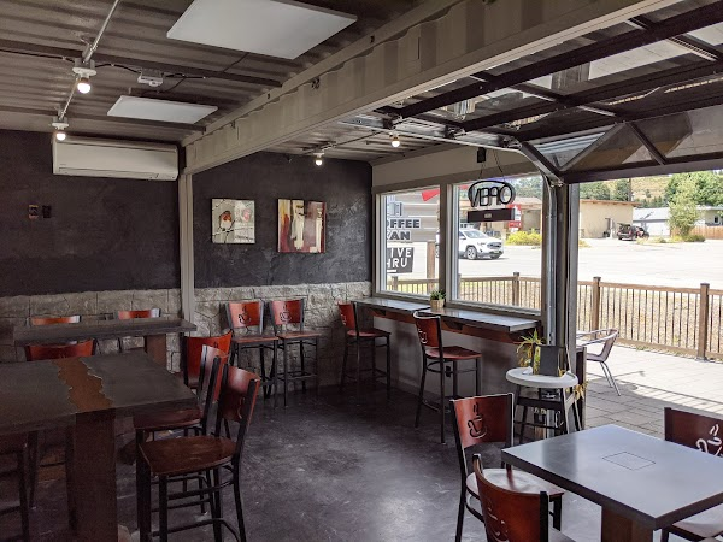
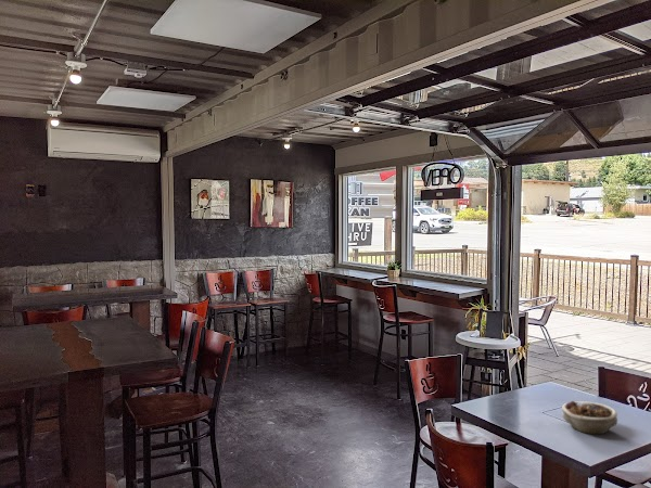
+ succulent planter (588, 414)
